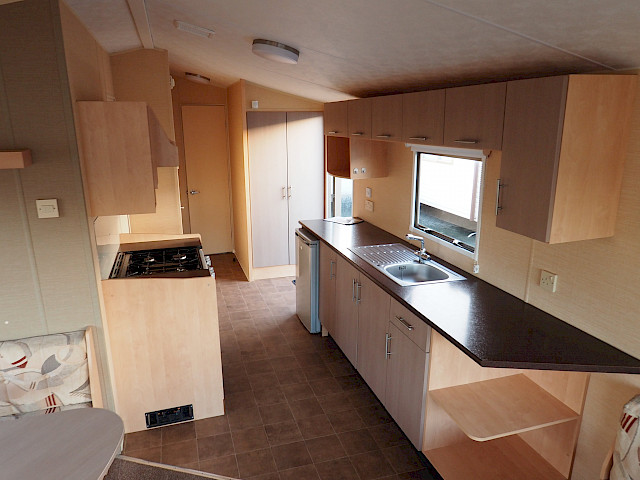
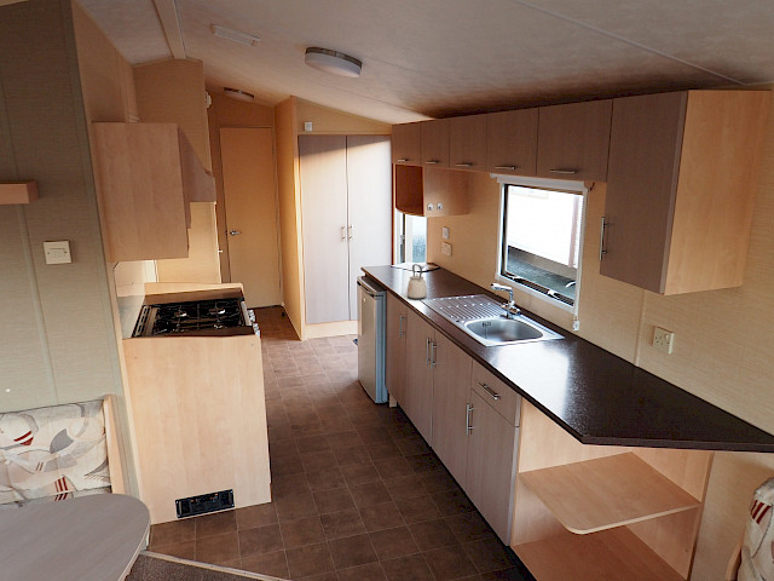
+ kettle (415, 280)
